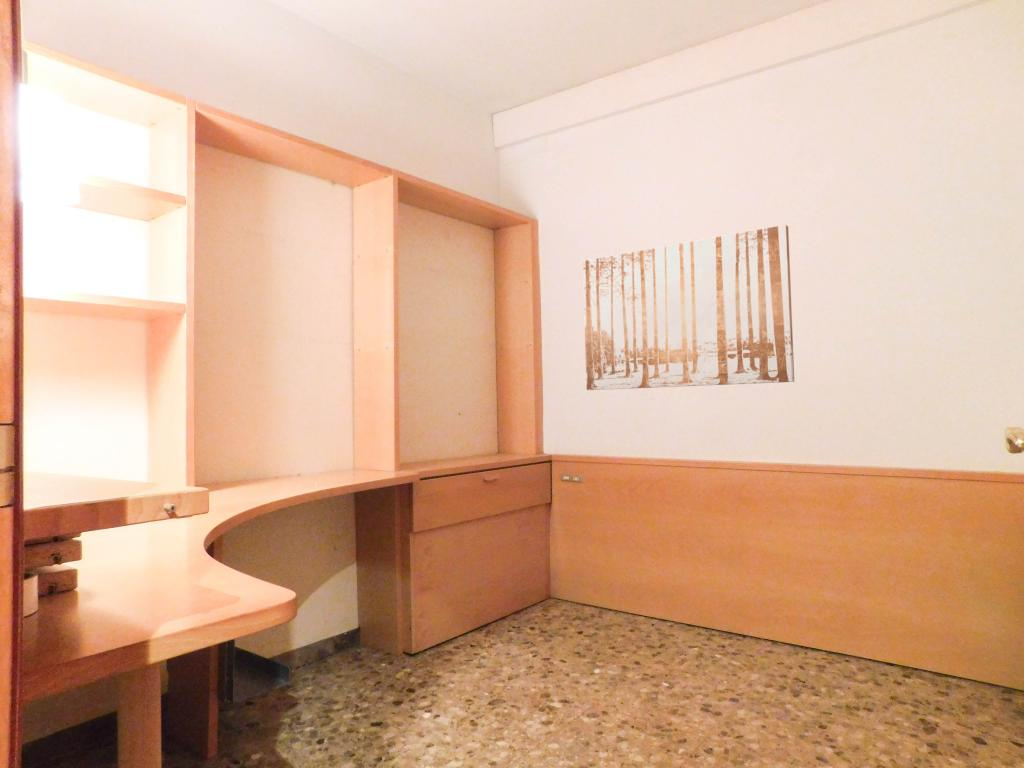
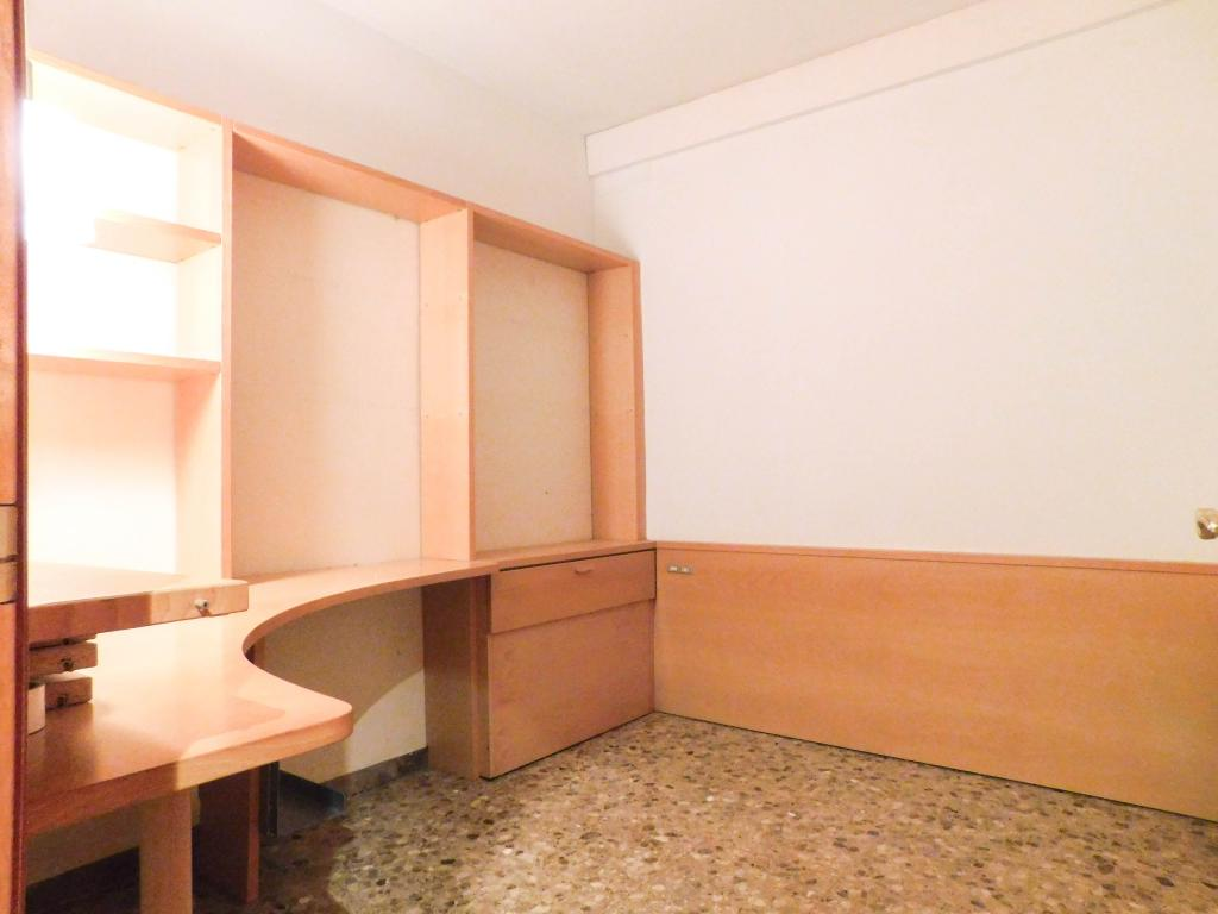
- wall art (678, 315)
